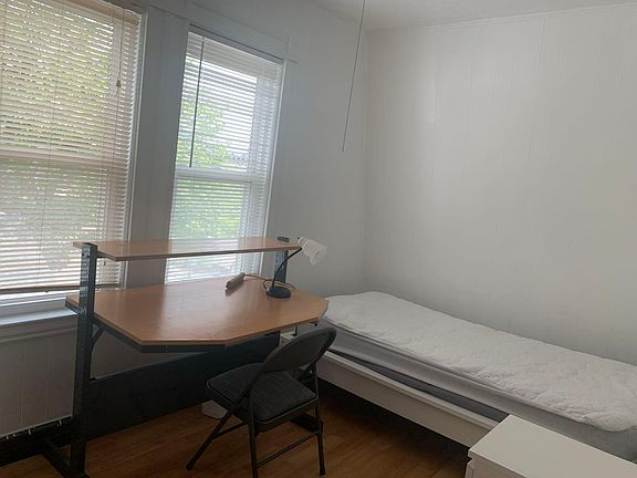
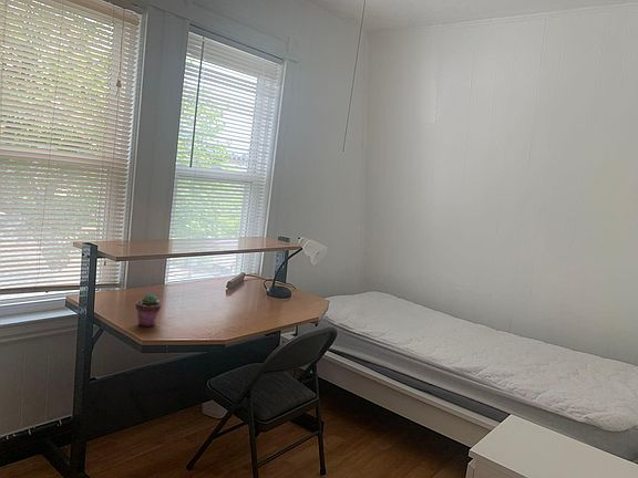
+ potted succulent (147, 309)
